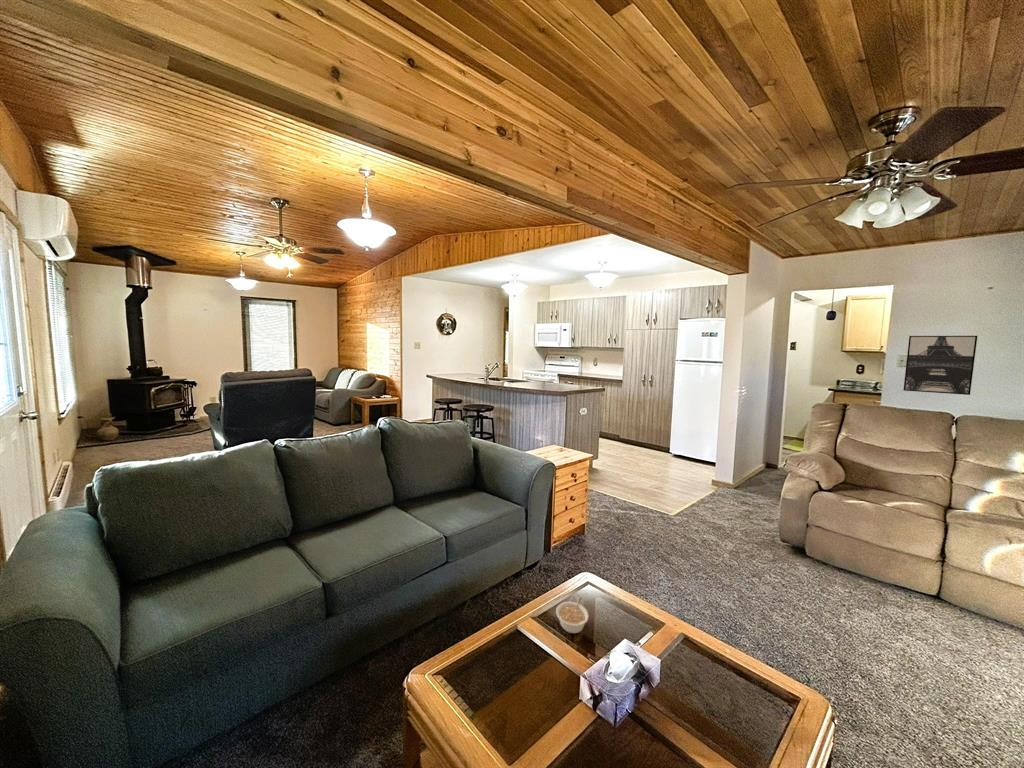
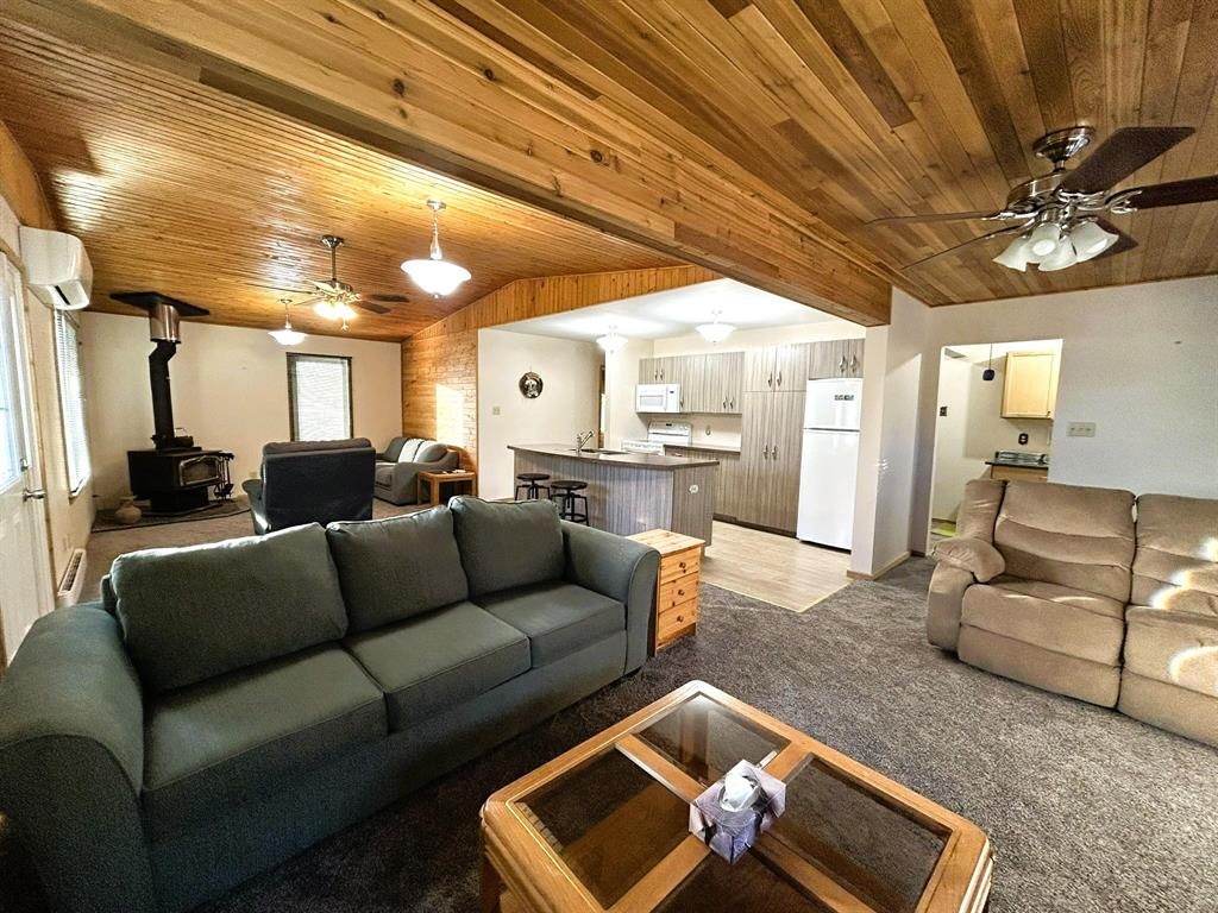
- legume (571, 616)
- wall art (938, 364)
